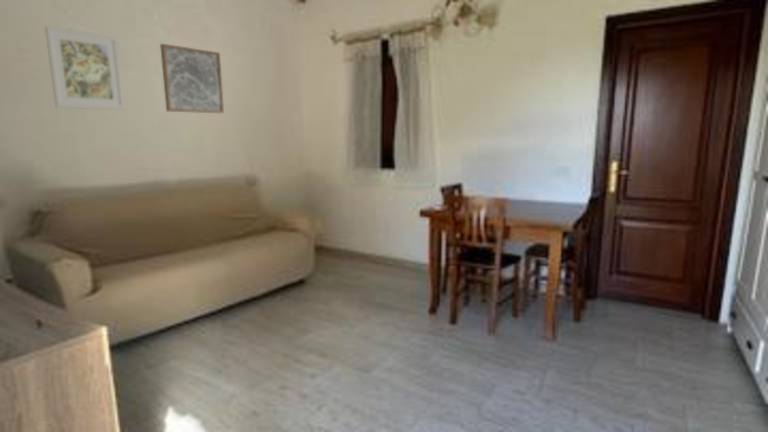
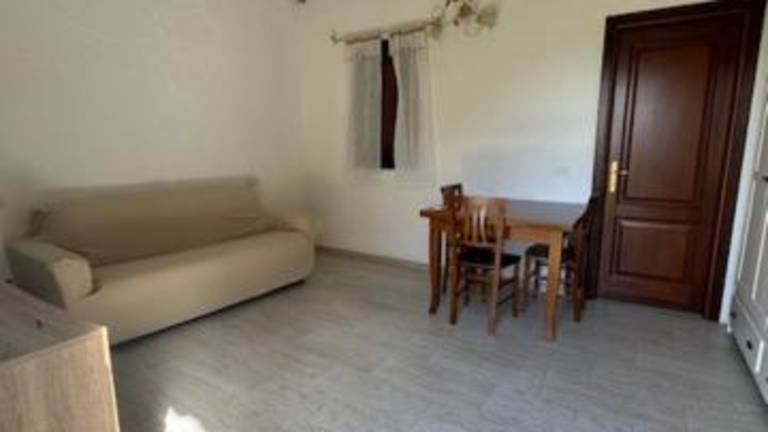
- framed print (87, 70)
- wall art (194, 80)
